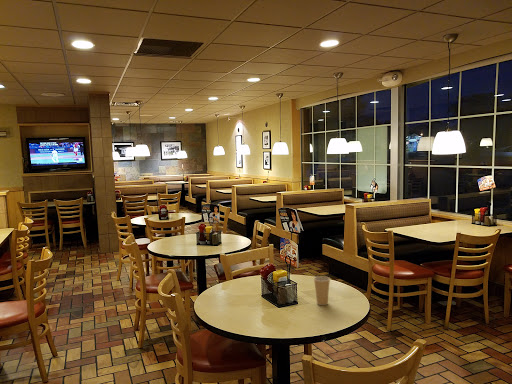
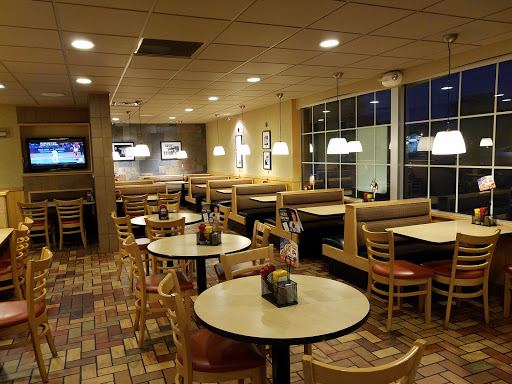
- paper cup (322, 290)
